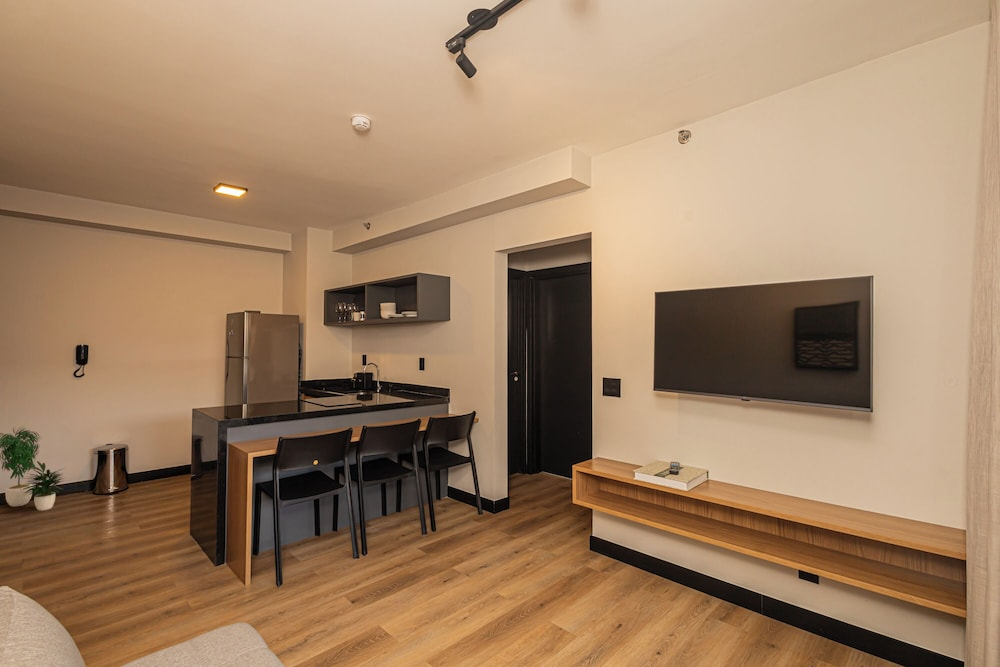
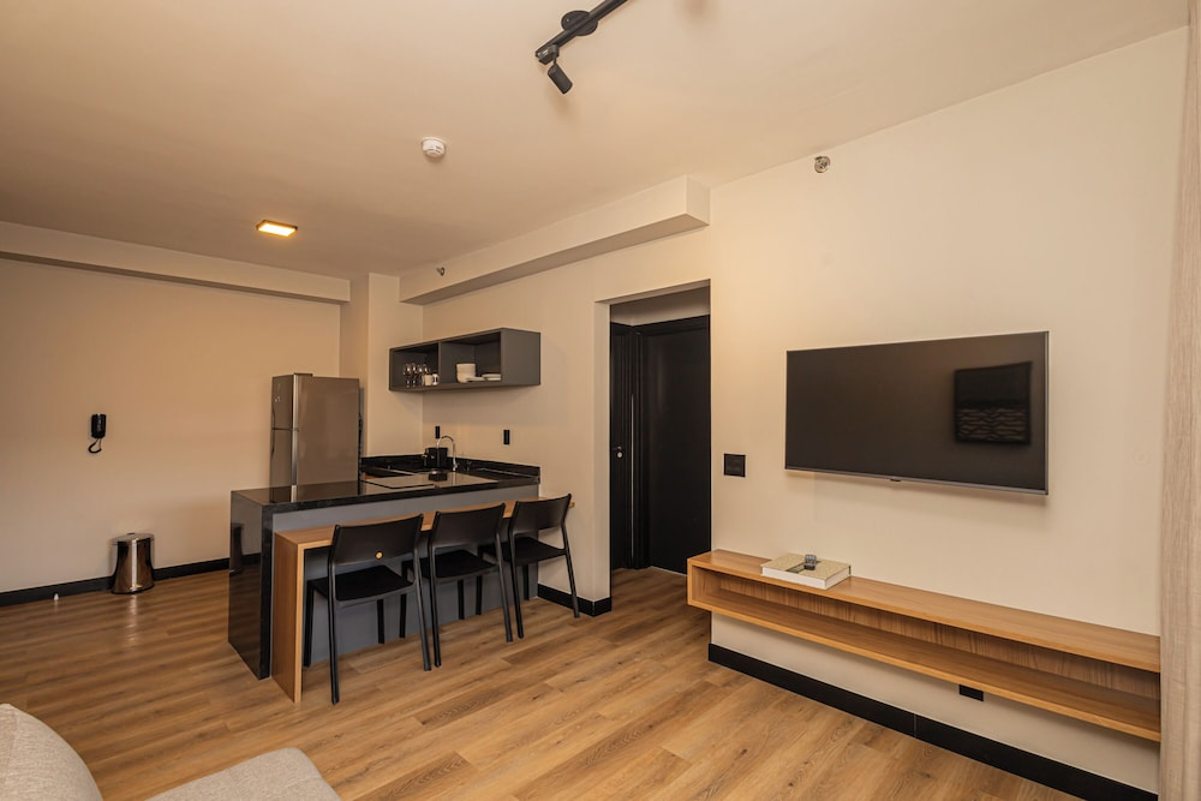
- potted plant (29, 466)
